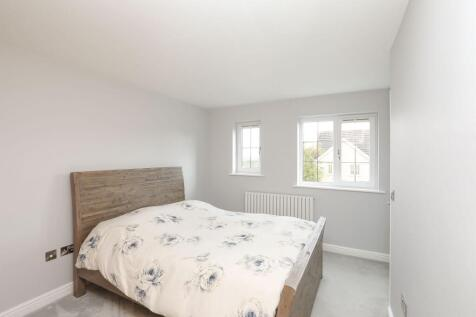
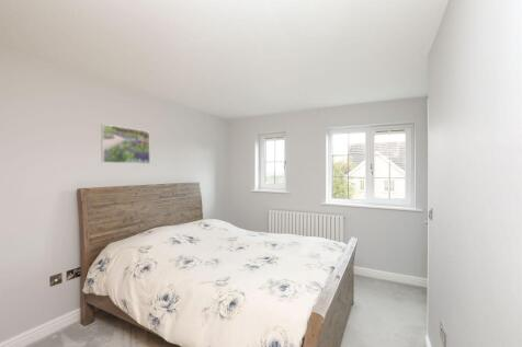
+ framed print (127, 146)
